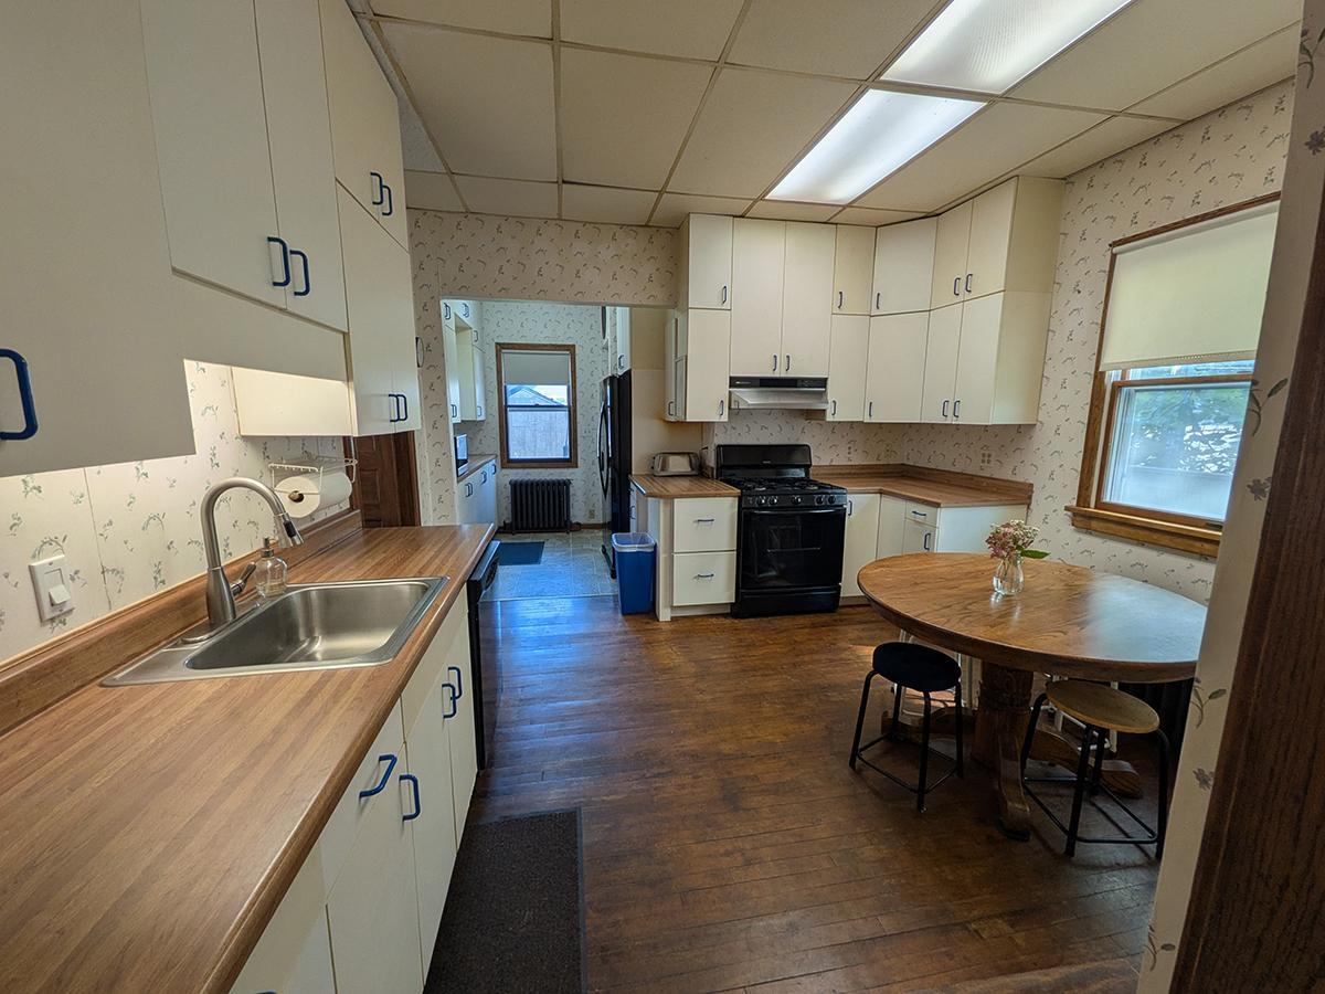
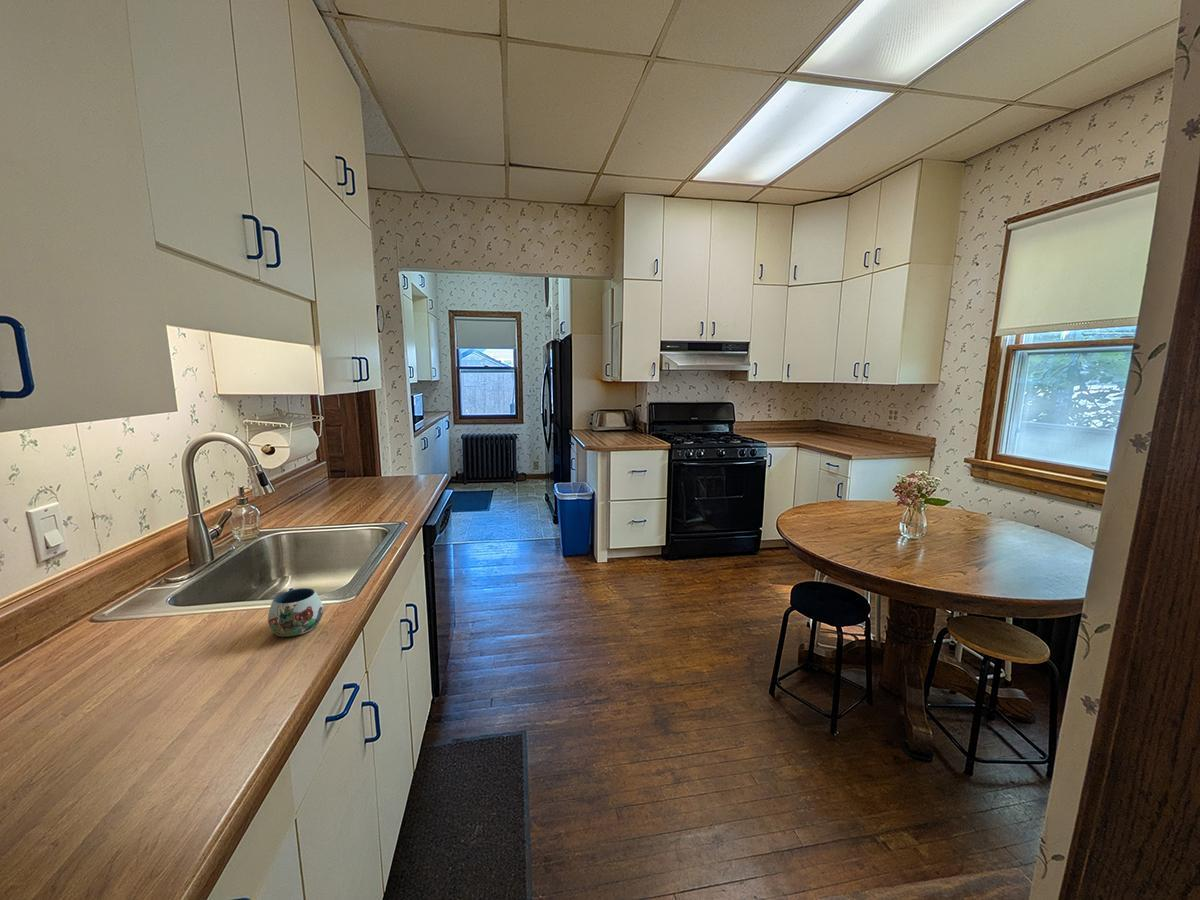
+ mug (295, 609)
